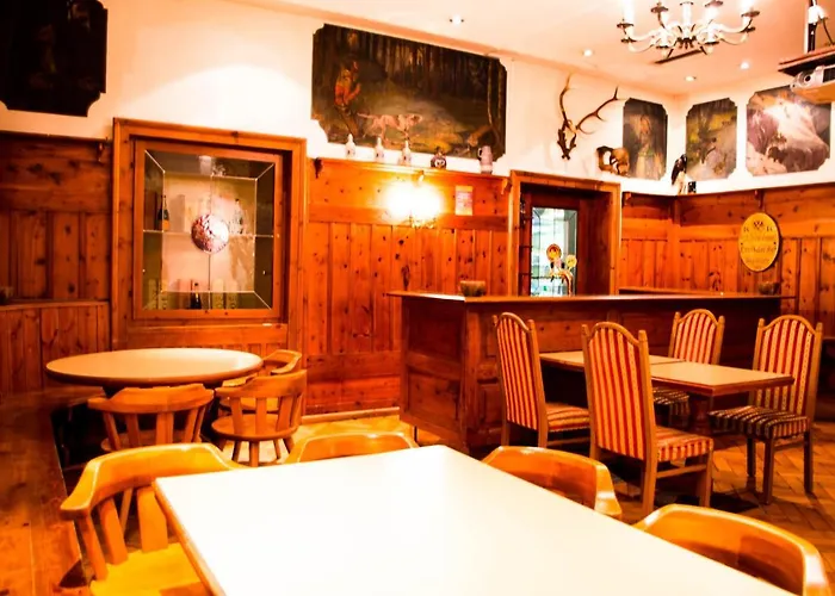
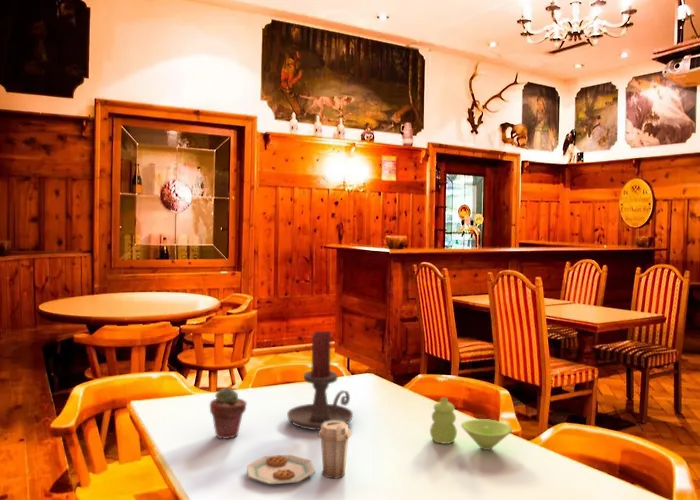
+ candle holder (326, 373)
+ condiment set (470, 423)
+ potted succulent (227, 411)
+ plate (295, 456)
